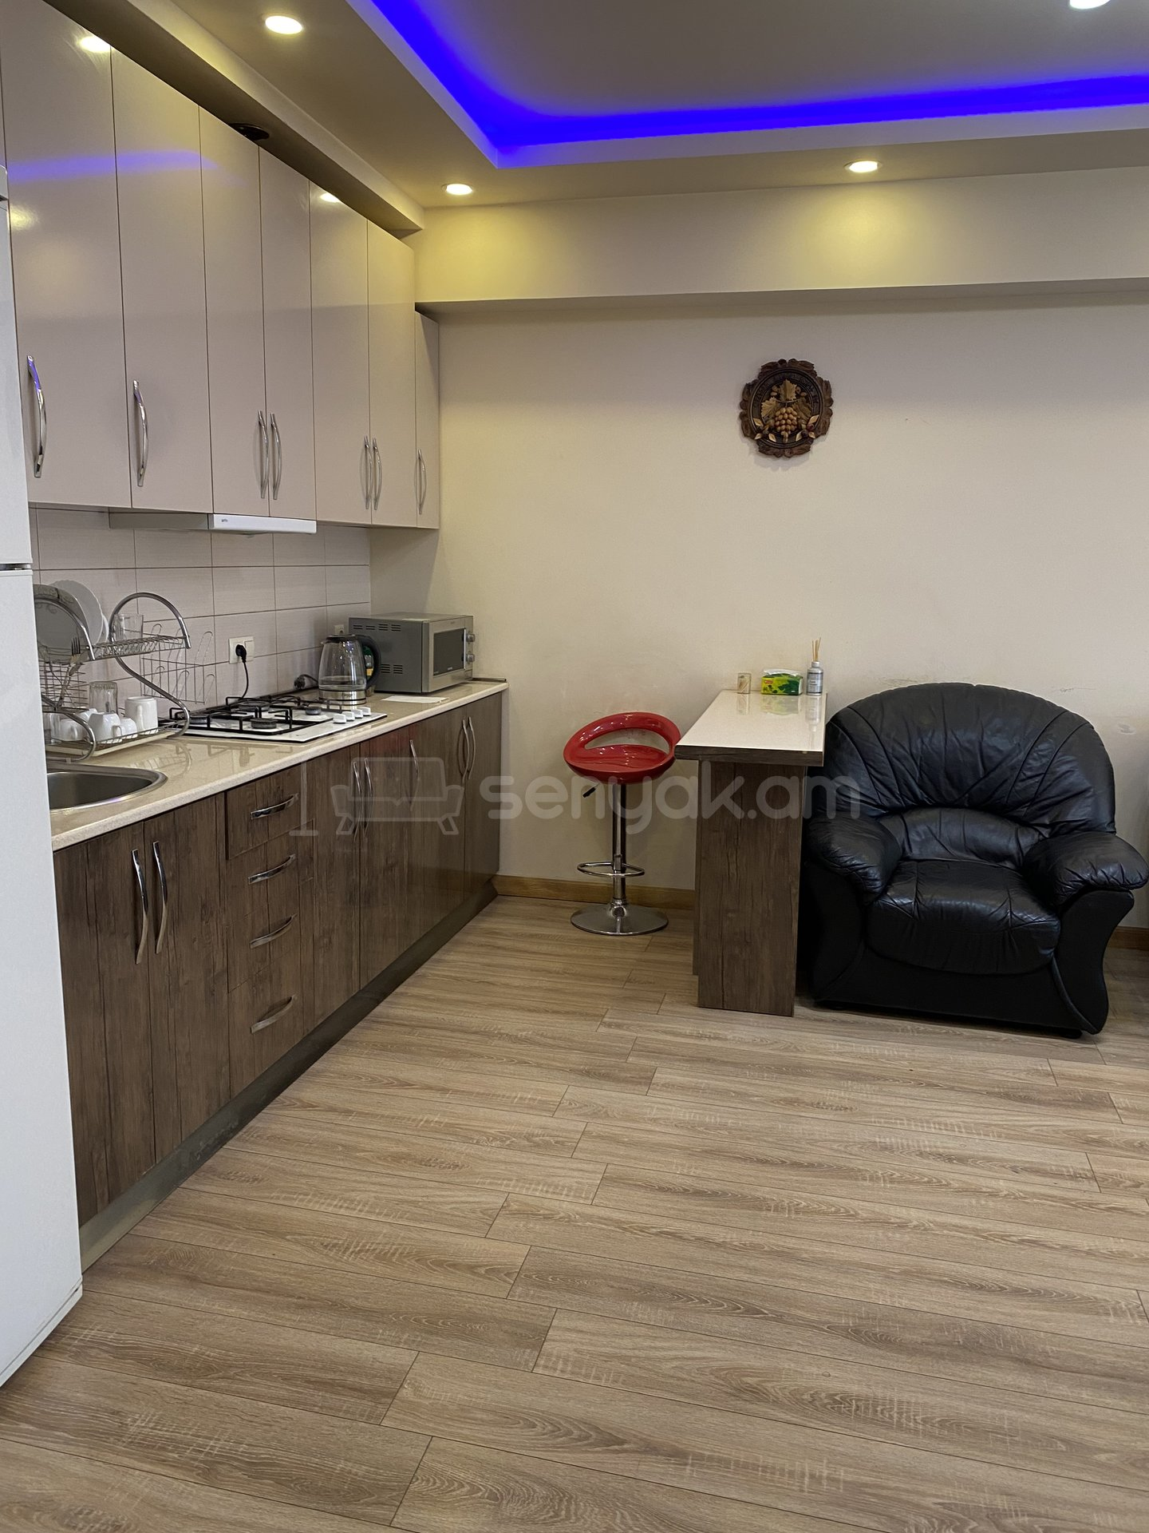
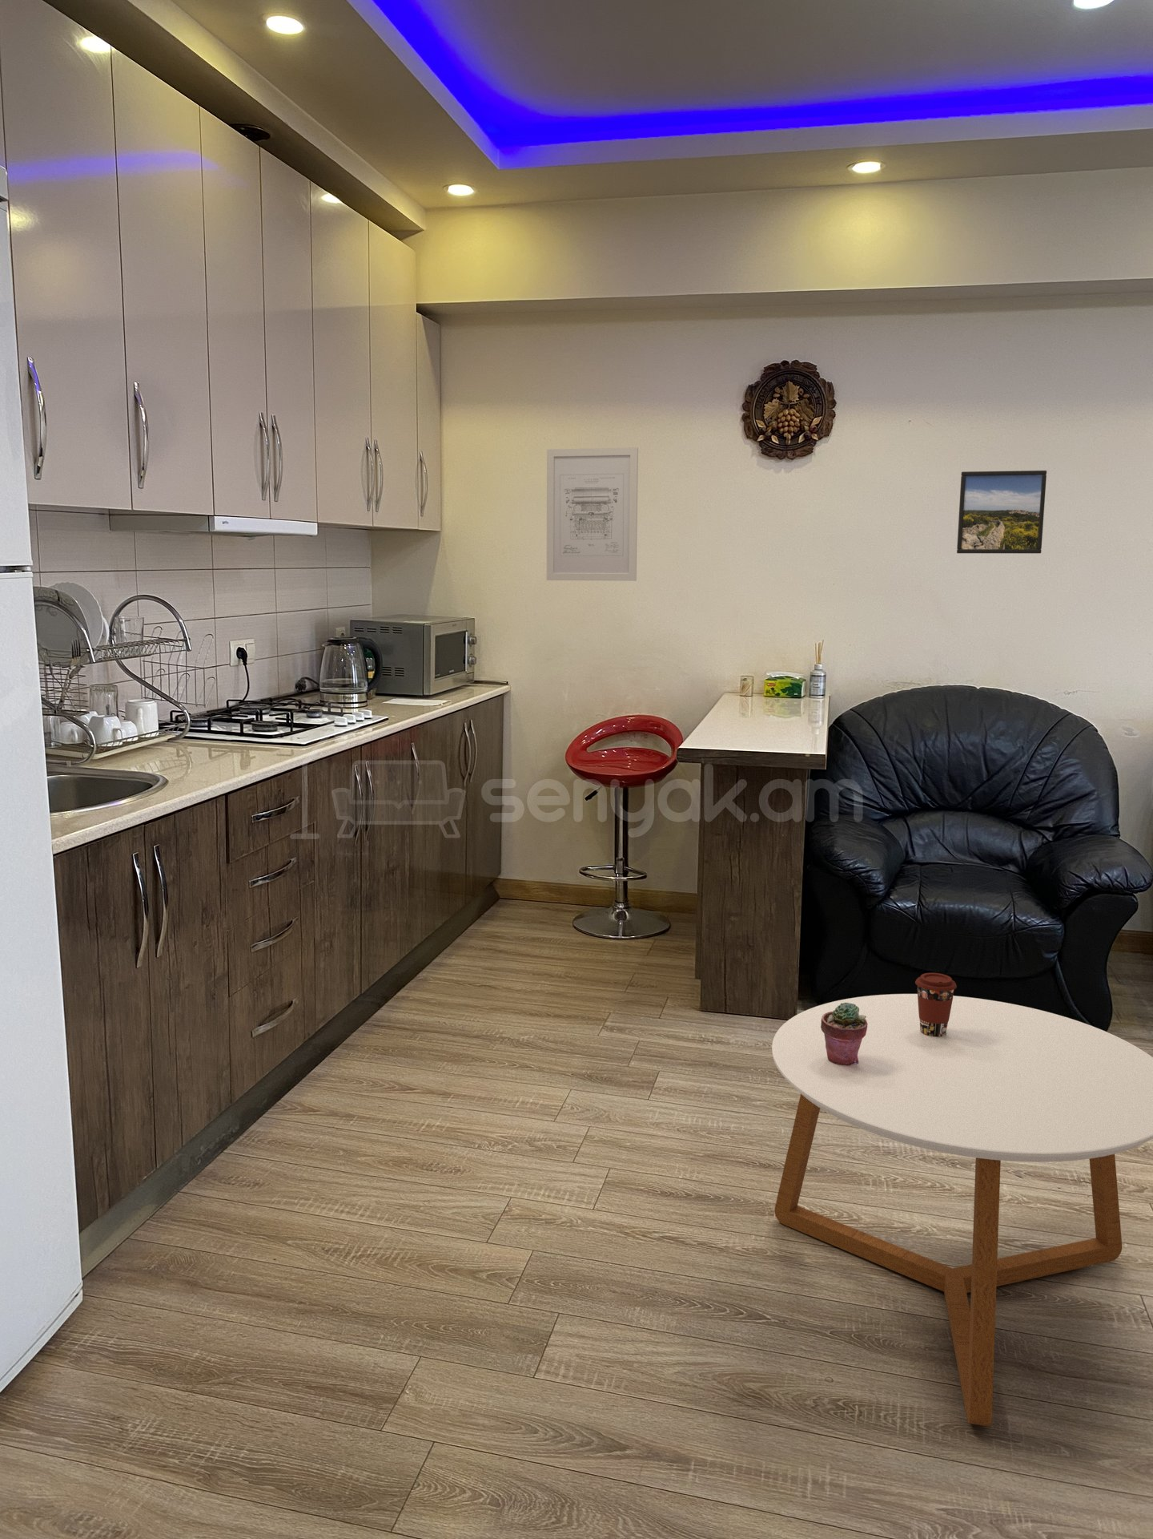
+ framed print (1000, 513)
+ wall art (591, 515)
+ coffee table (975, 1184)
+ coffee cup (935, 1003)
+ potted succulent (844, 1030)
